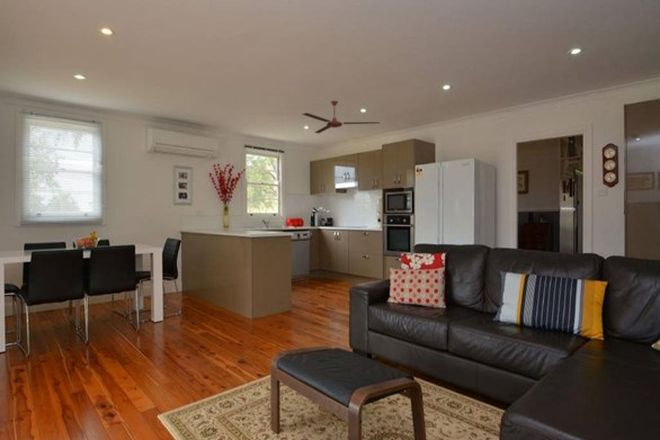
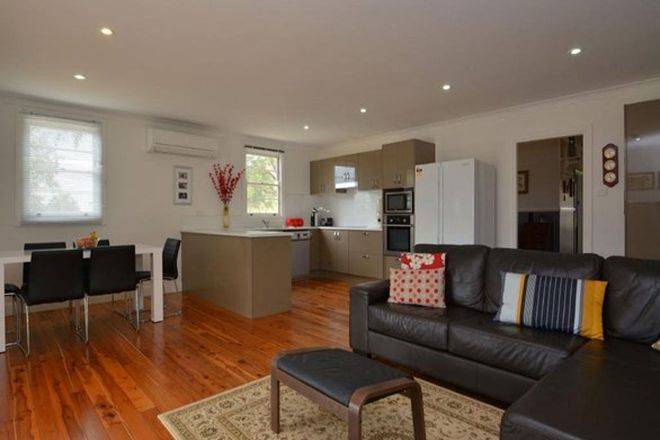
- ceiling fan (335, 117)
